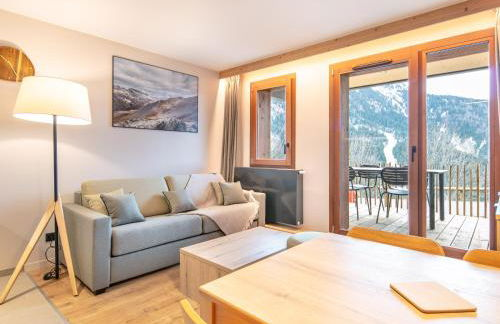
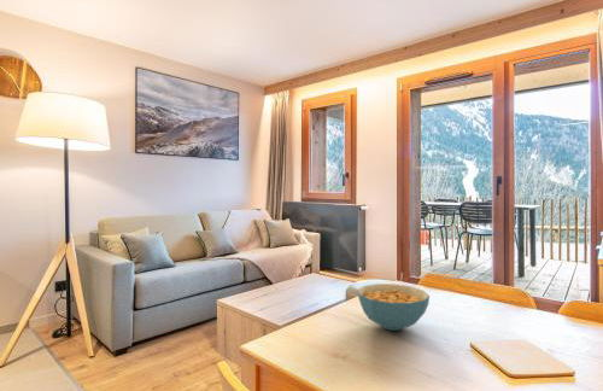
+ cereal bowl (392, 309)
